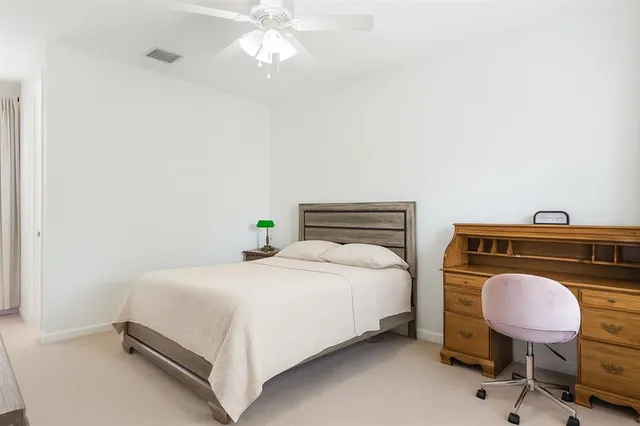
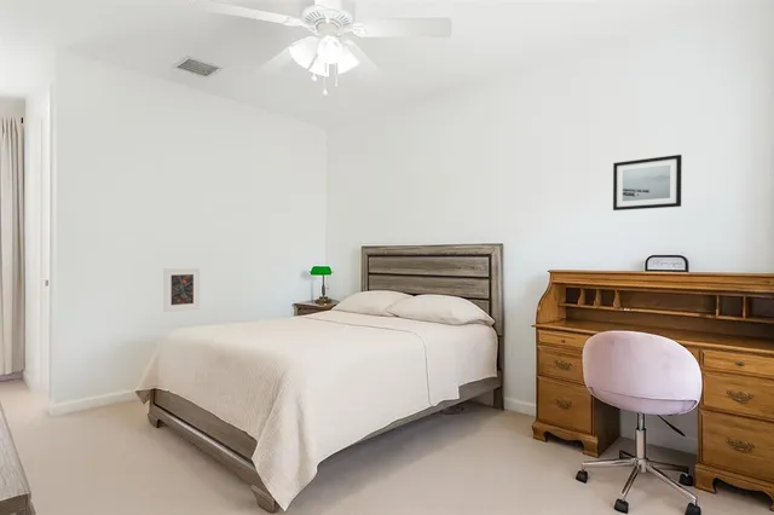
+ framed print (181, 289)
+ wall art (646, 184)
